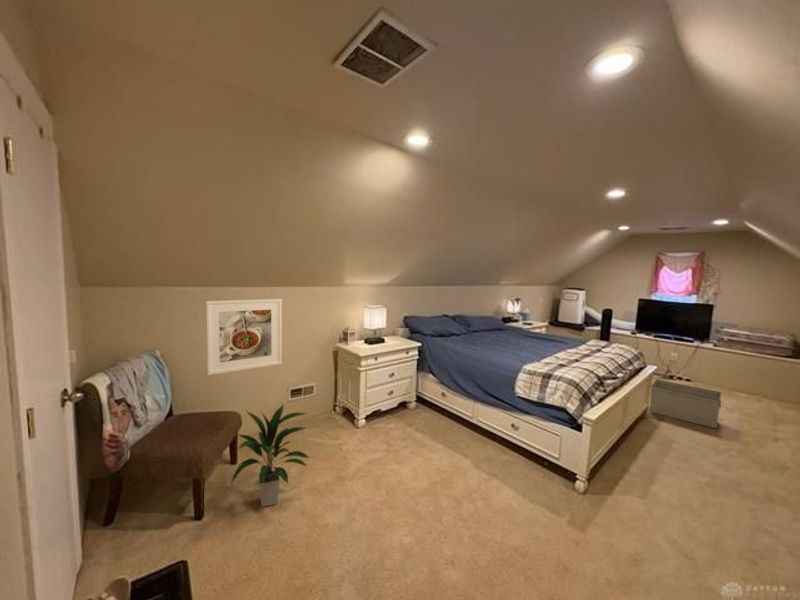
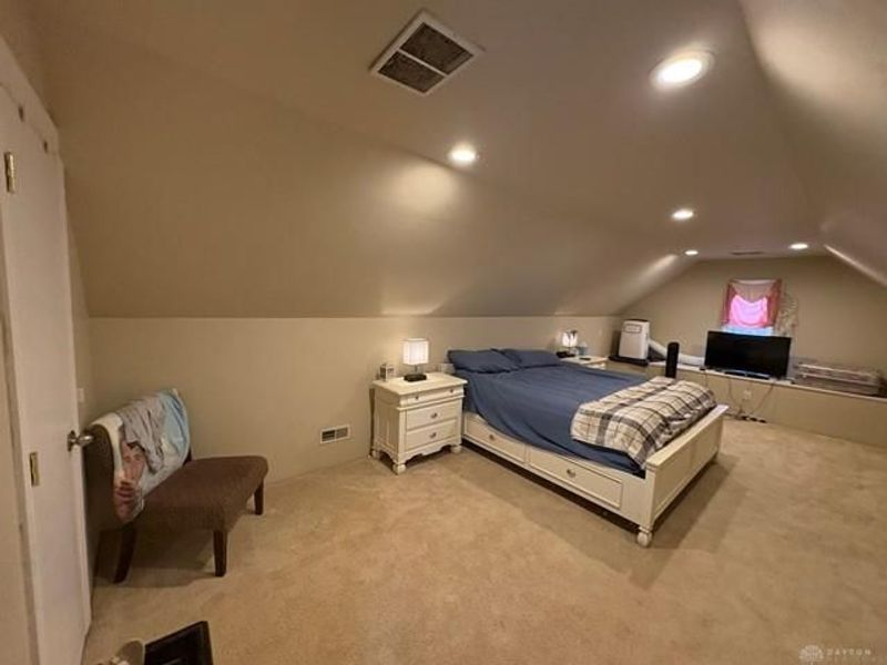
- storage bin (683, 402)
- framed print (246, 334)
- indoor plant (271, 452)
